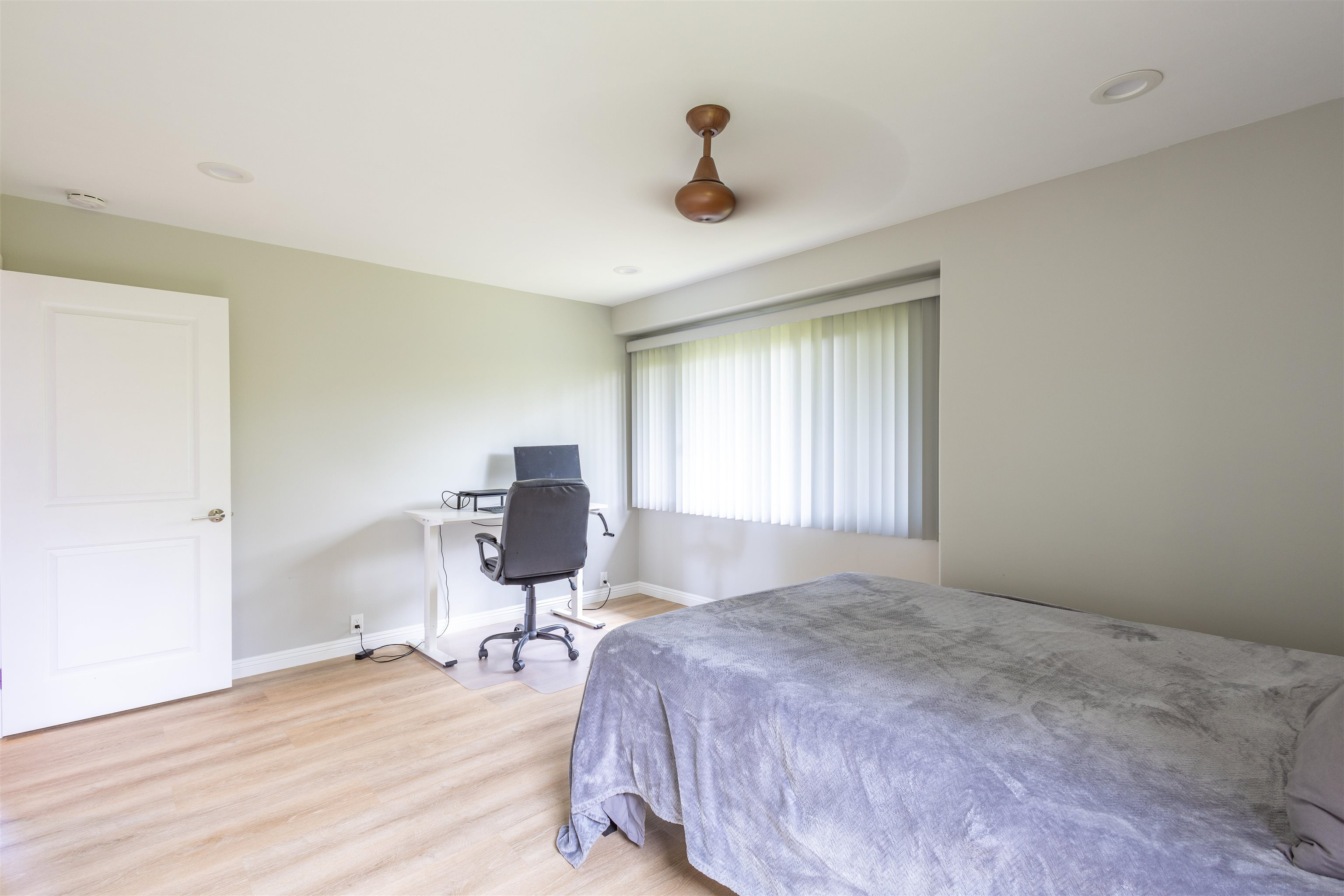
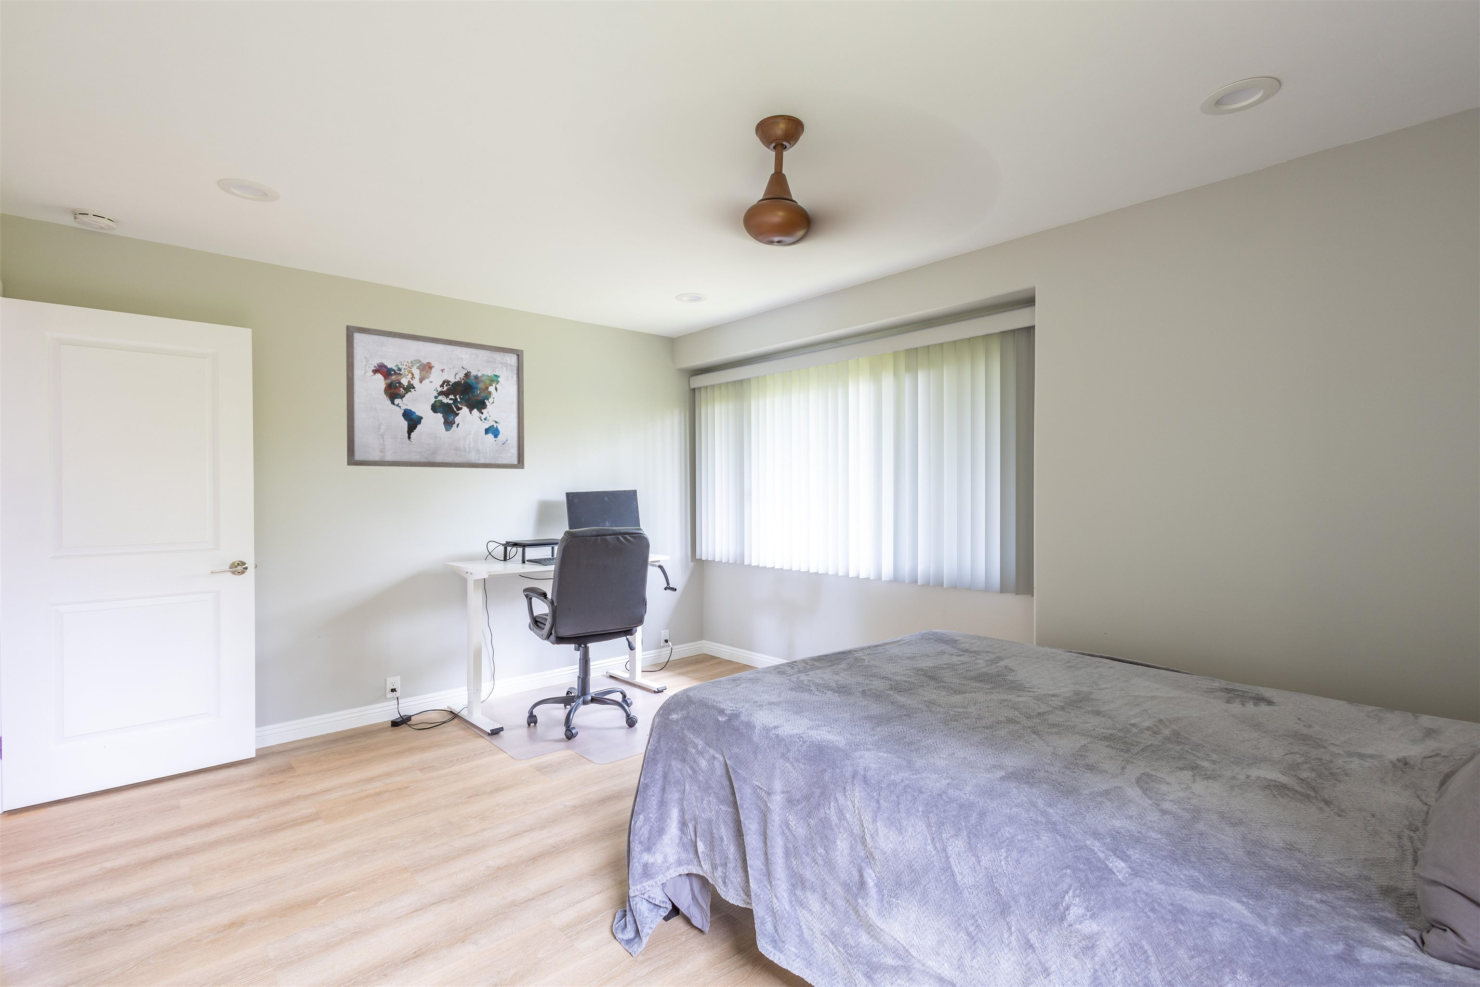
+ wall art (443, 403)
